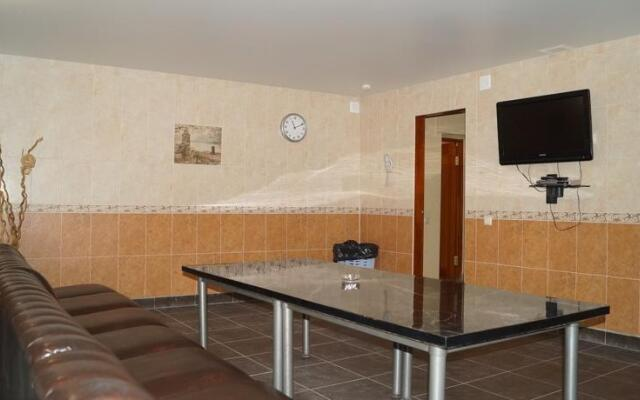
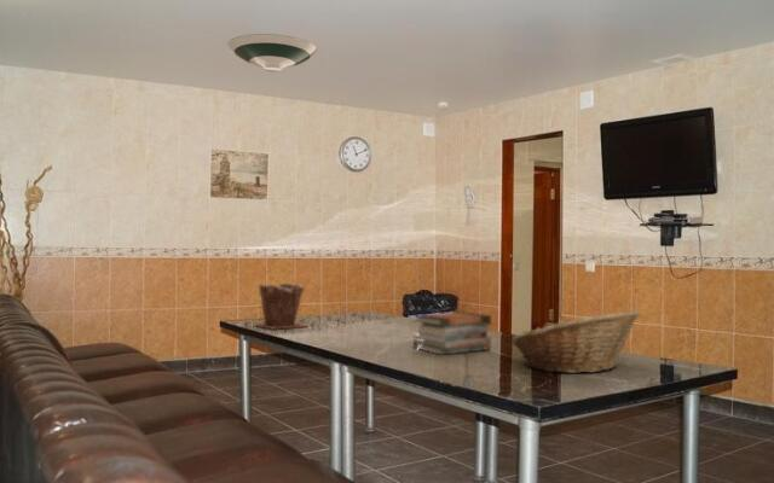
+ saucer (272, 58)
+ book stack (452, 332)
+ fruit basket (576, 337)
+ plant pot (281, 304)
